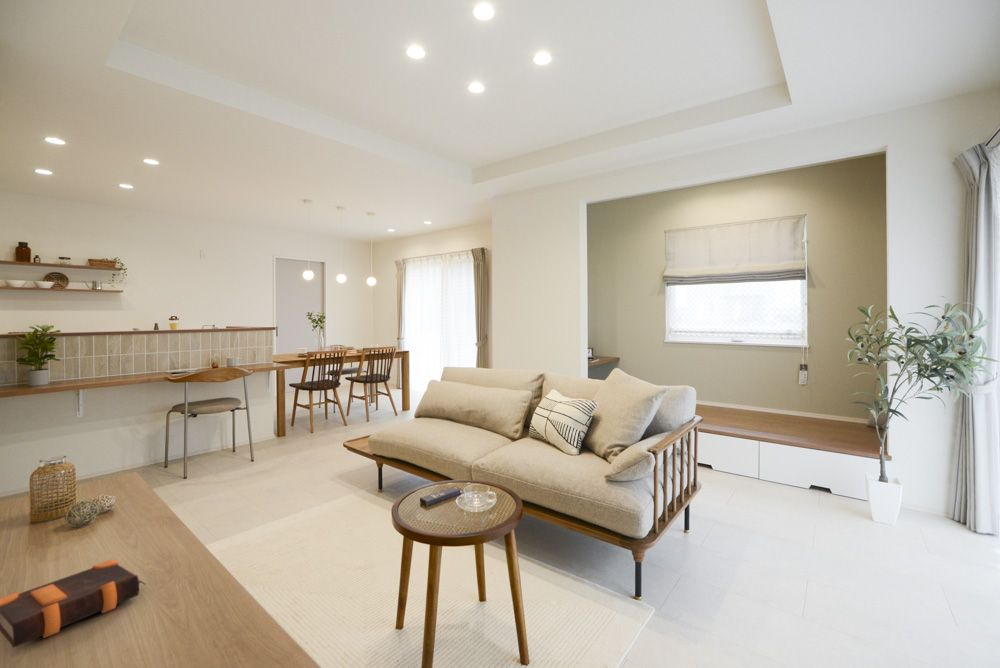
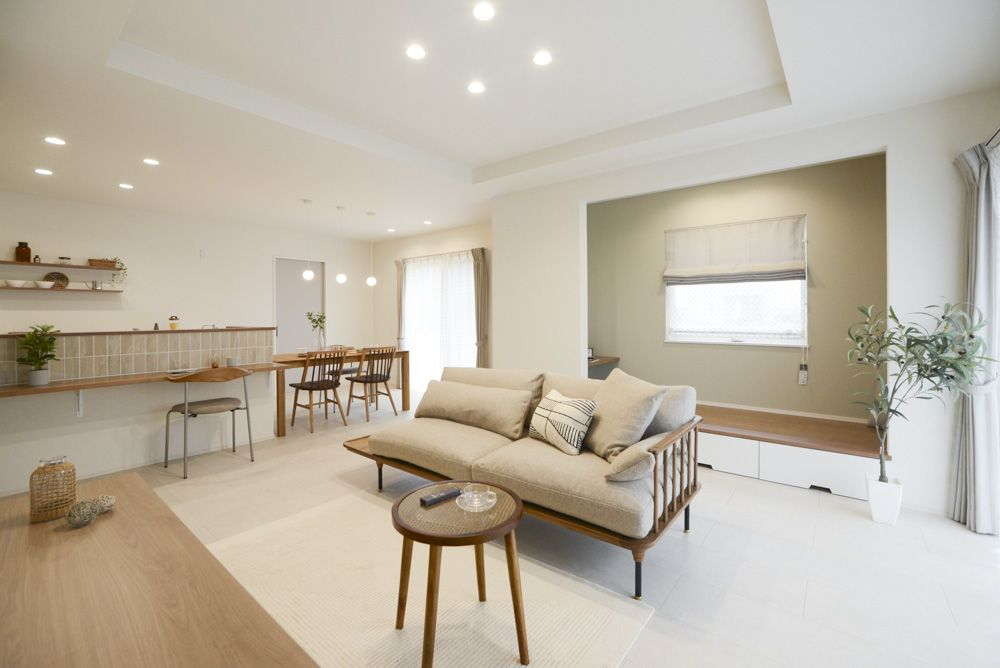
- bible (76, 595)
